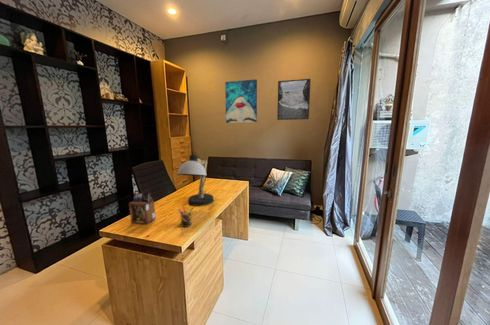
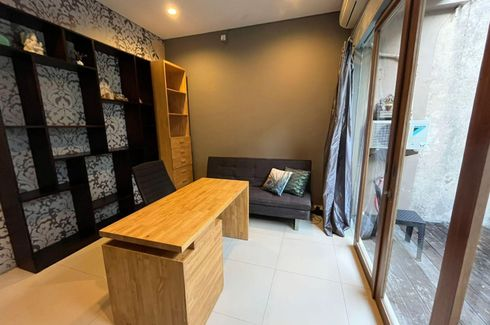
- wall art (240, 102)
- desk organizer (142, 207)
- desk lamp (198, 175)
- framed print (293, 100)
- pen holder (186, 215)
